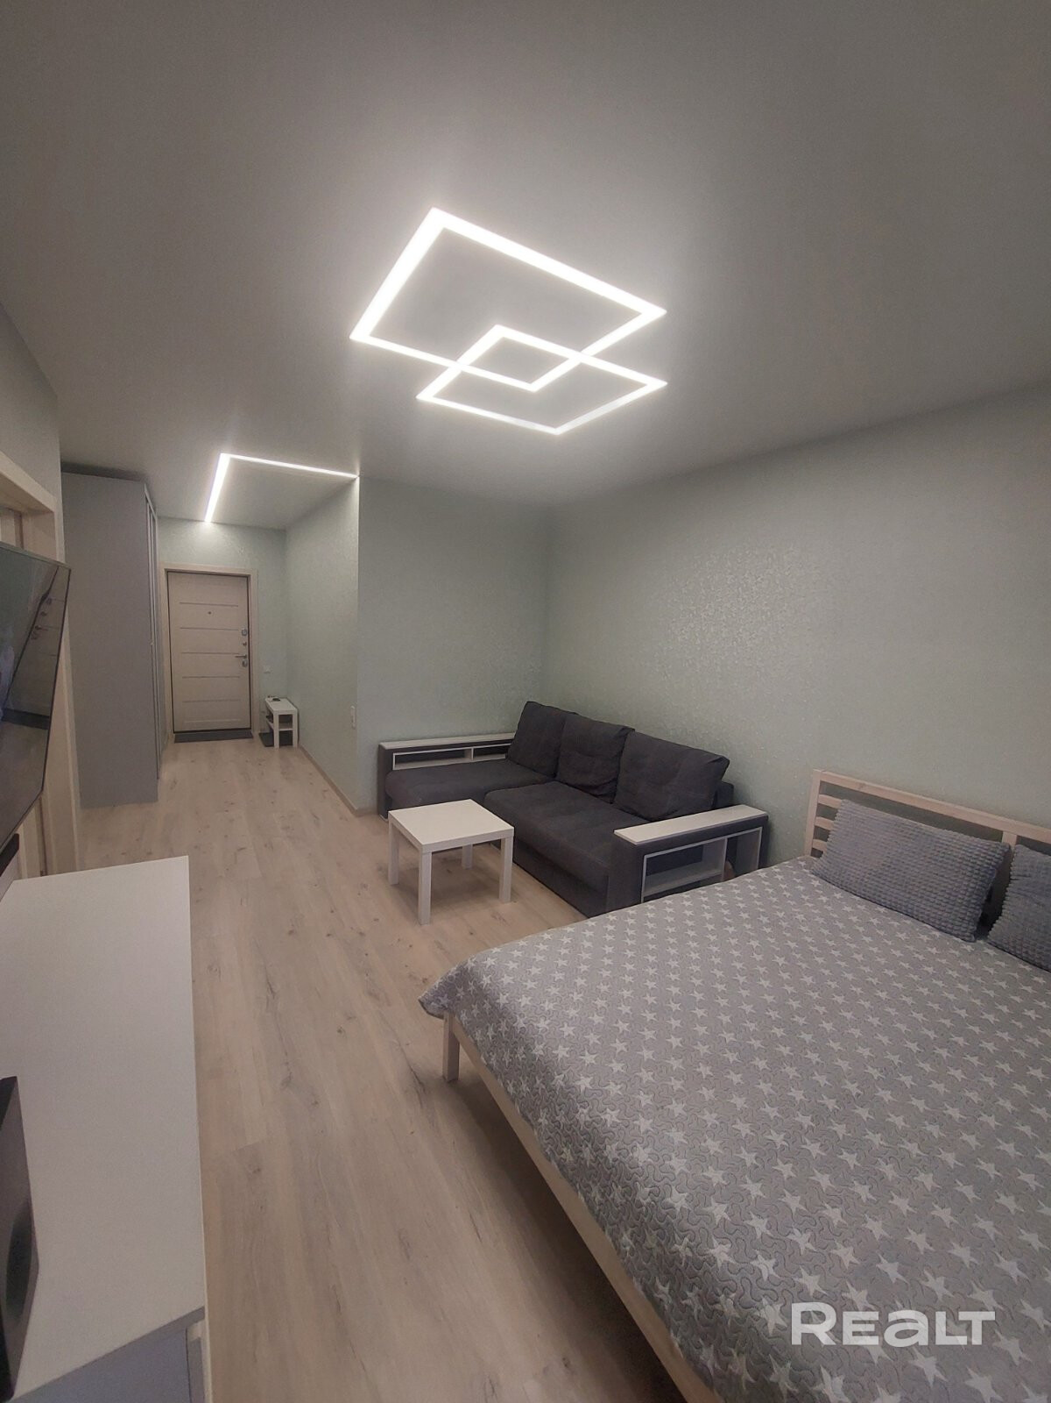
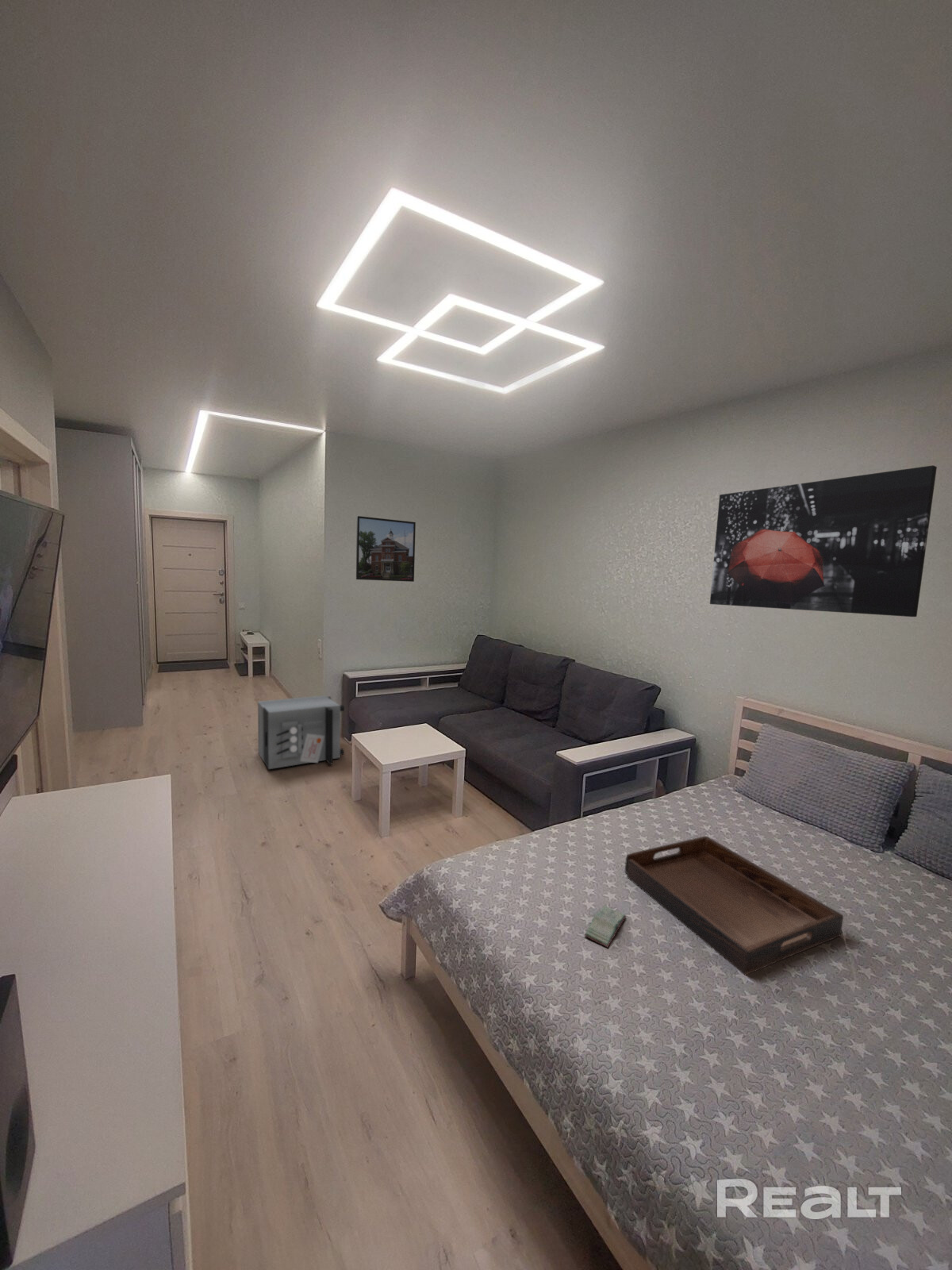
+ wall art (804, 547)
+ safe (301, 730)
+ book (605, 922)
+ serving tray (722, 891)
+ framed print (386, 550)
